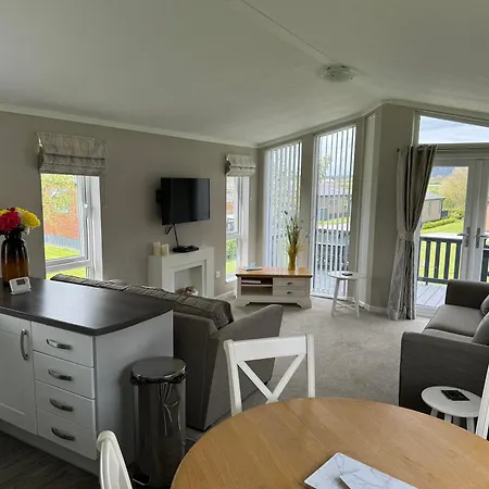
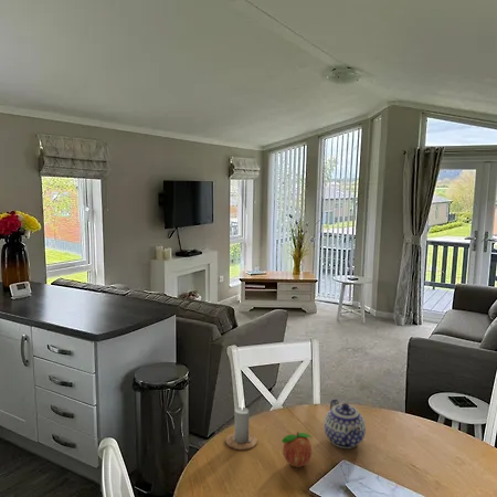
+ fruit (296, 447)
+ teapot (345, 422)
+ candle (241, 419)
